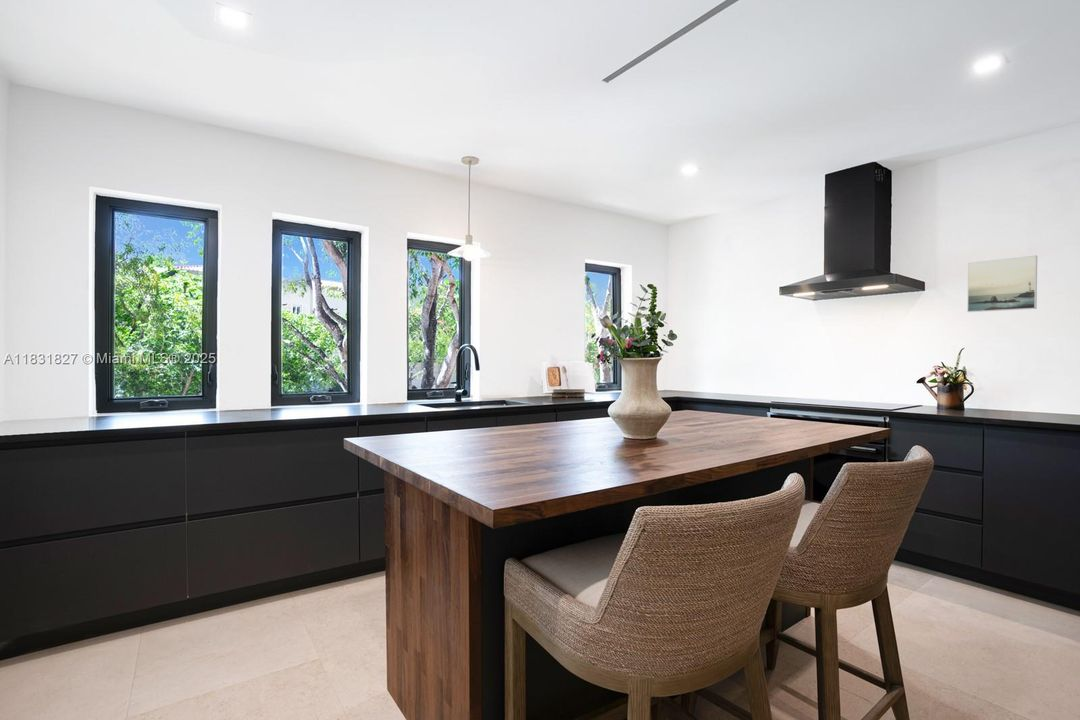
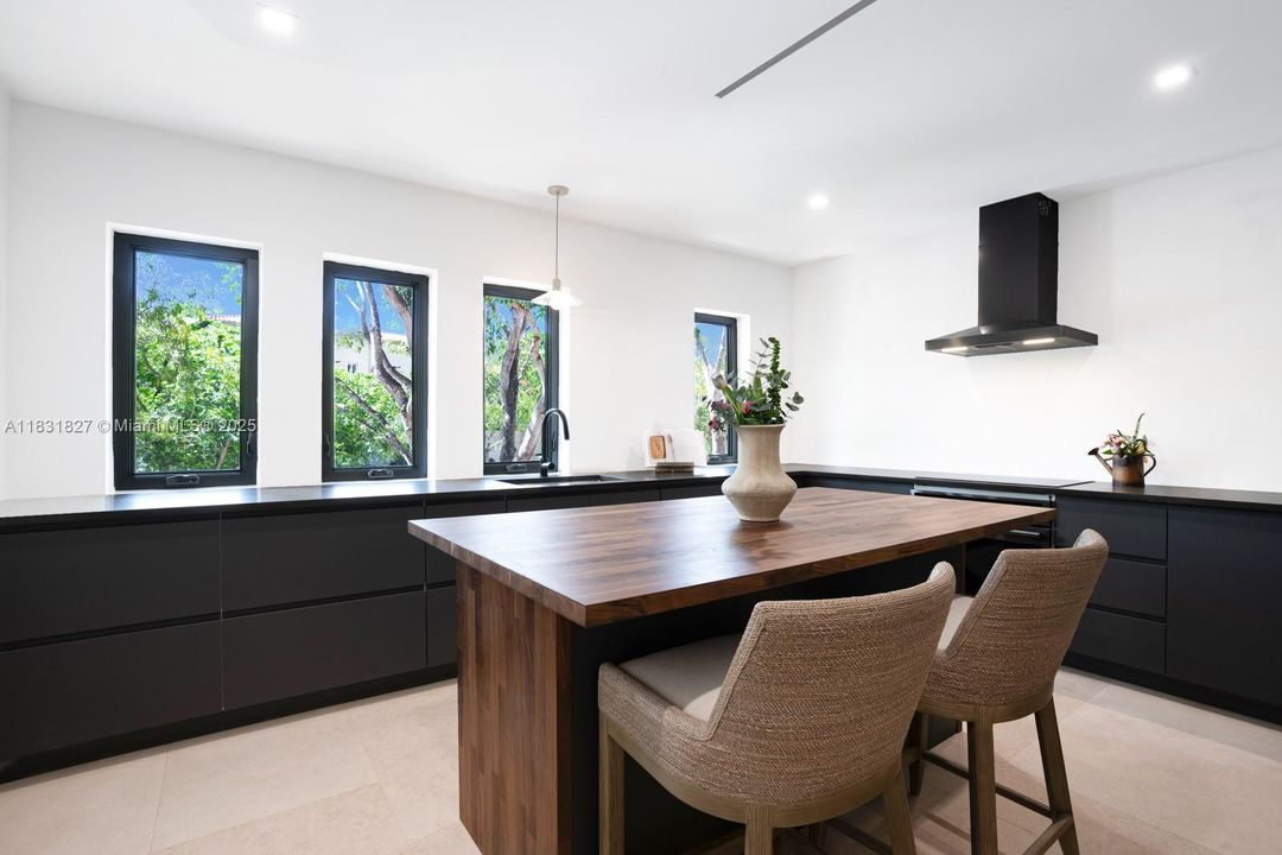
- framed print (1001, 285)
